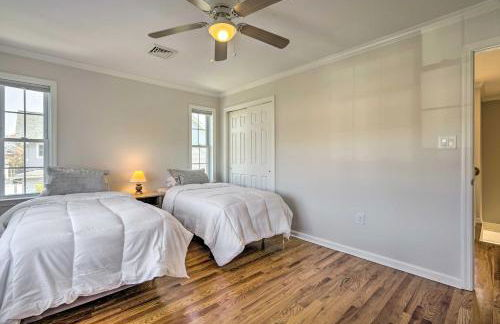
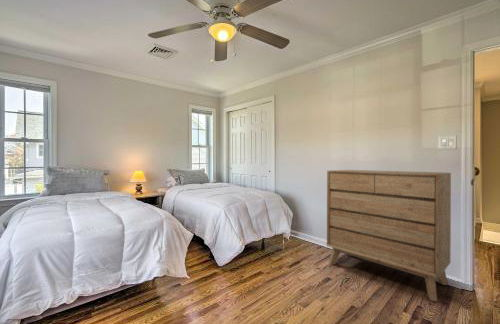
+ dresser (383, 222)
